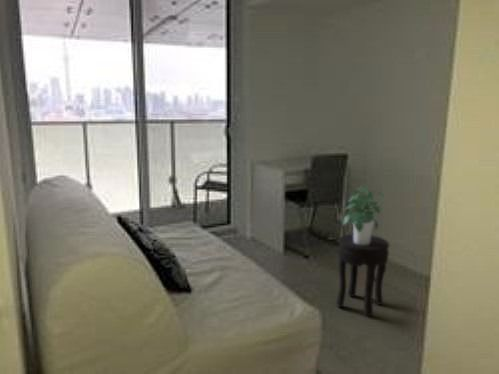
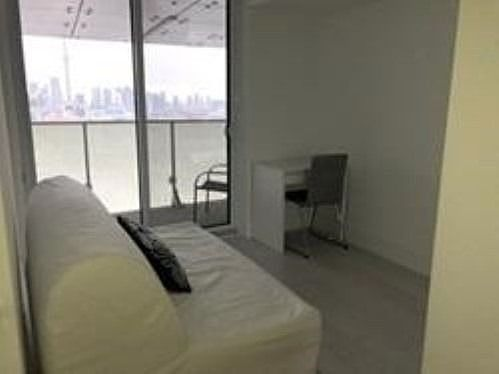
- potted plant (363, 215)
- side table (357, 273)
